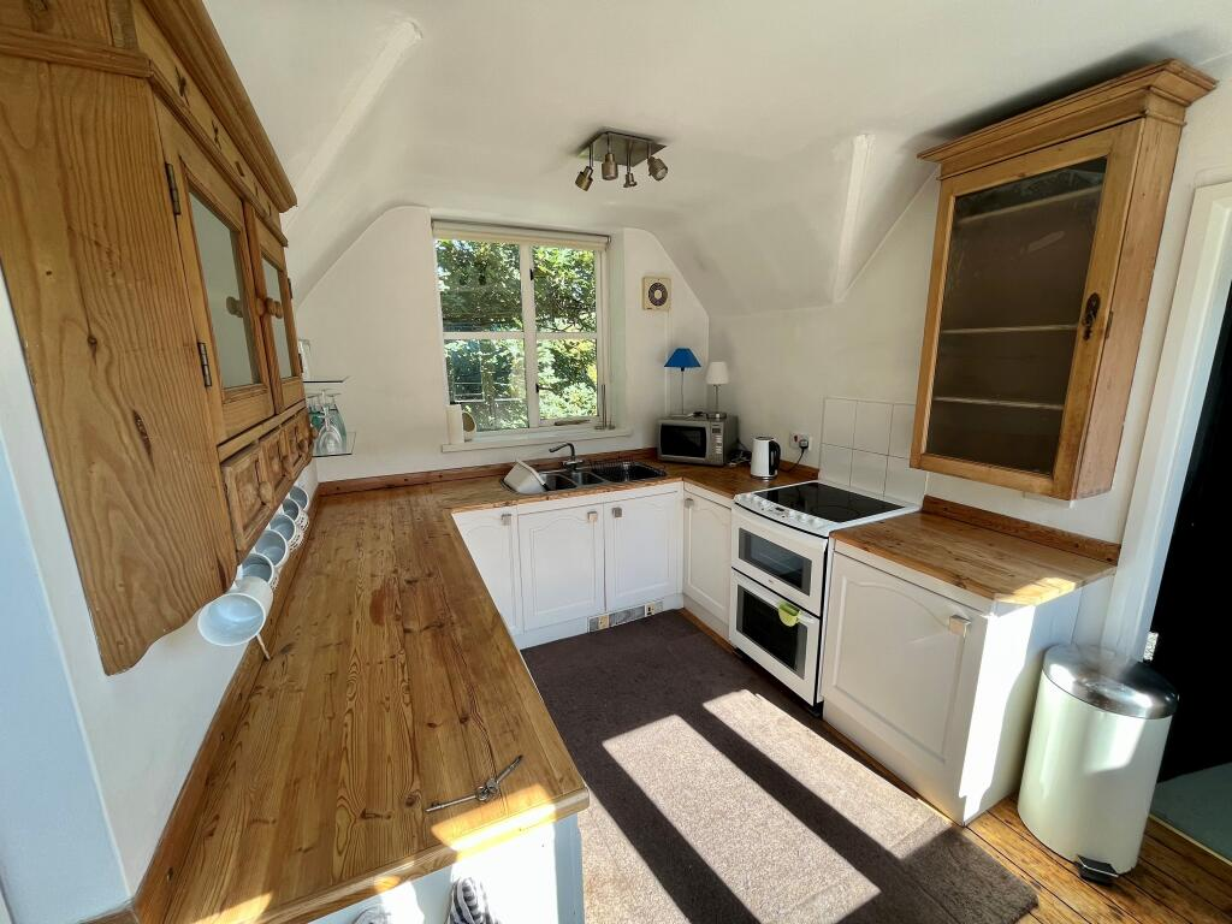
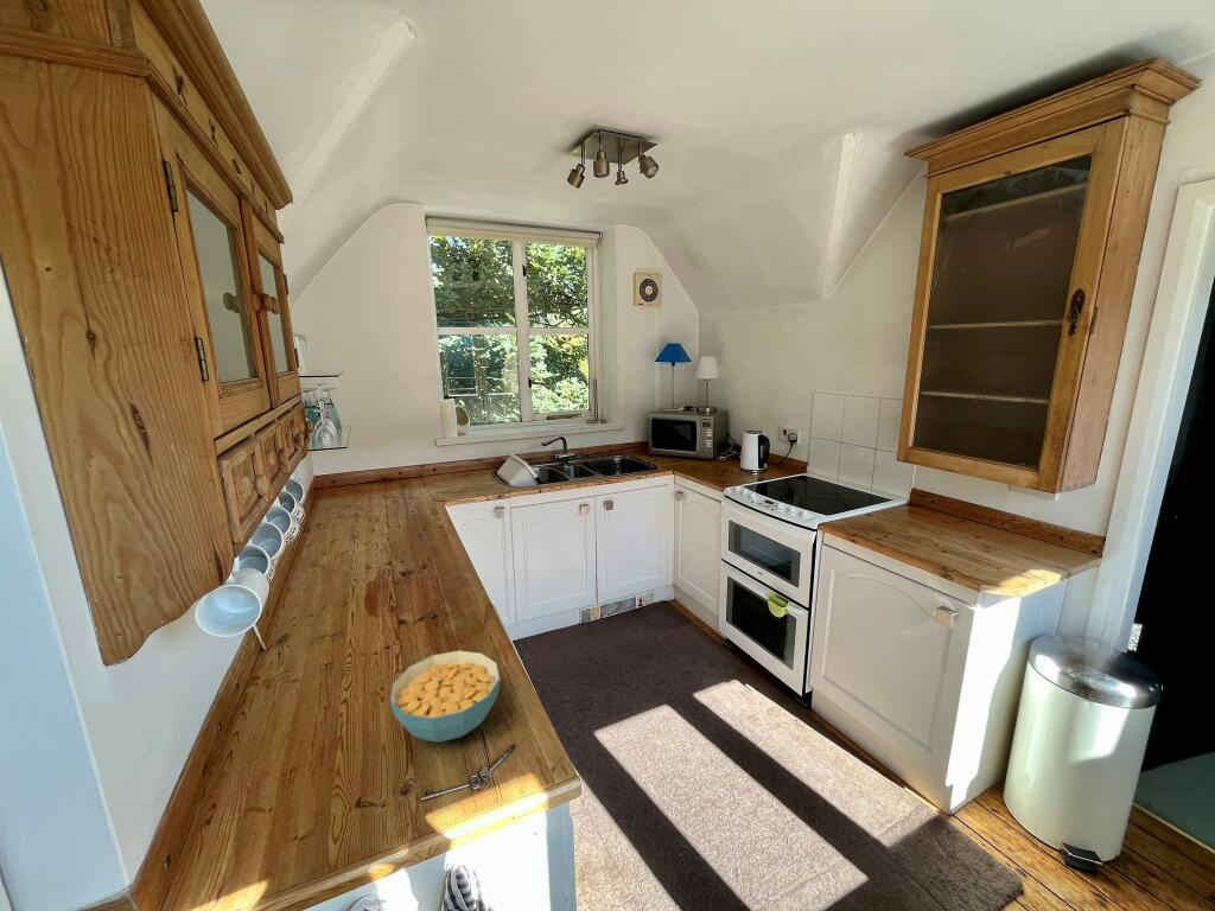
+ cereal bowl (447, 703)
